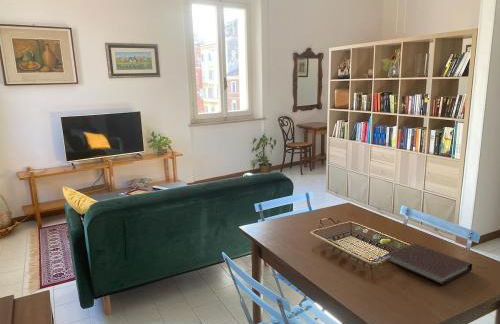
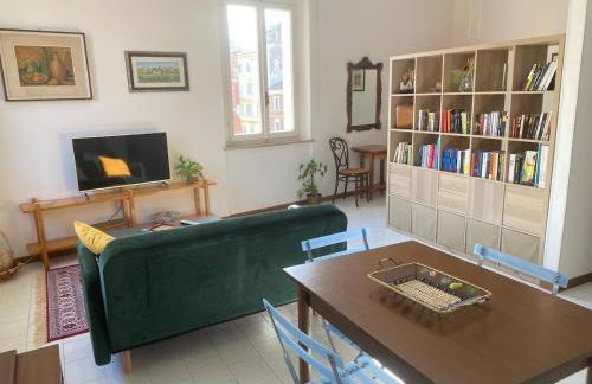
- notebook (427, 261)
